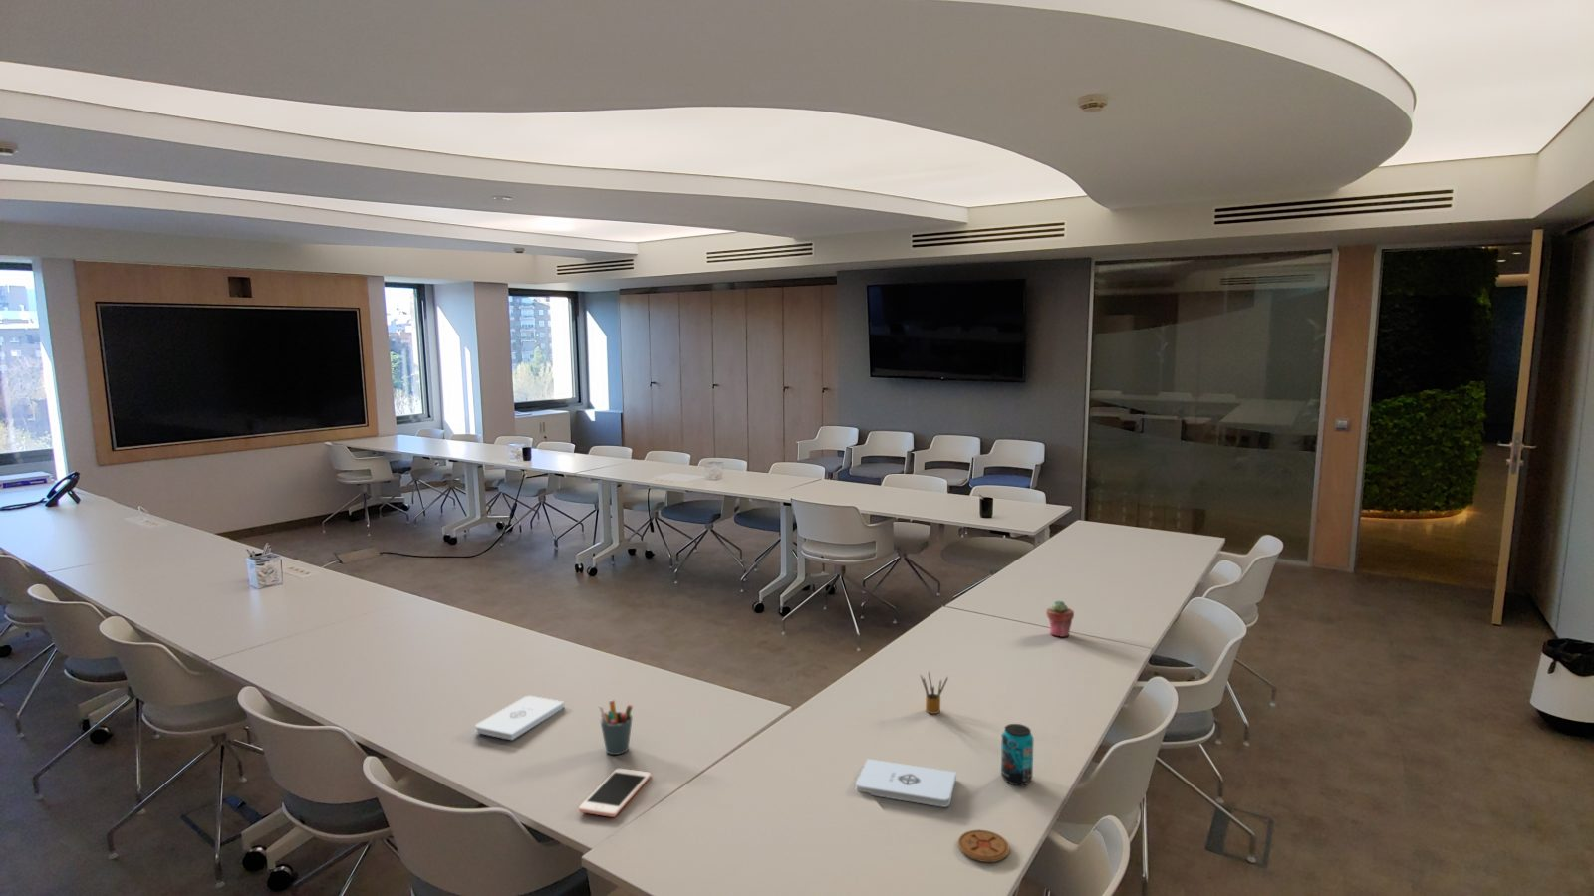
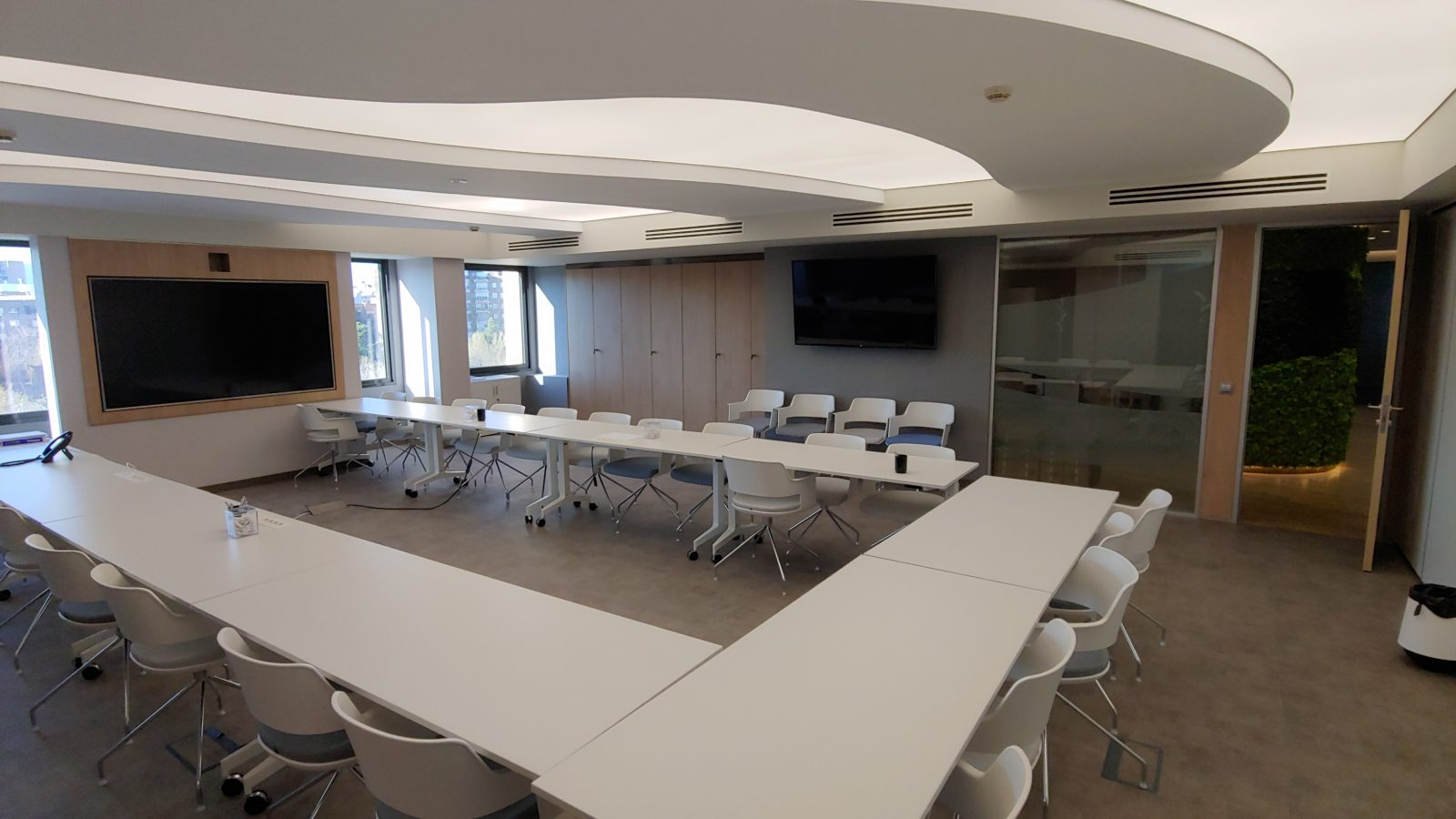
- cell phone (615, 791)
- coaster (983, 846)
- pen holder (615, 724)
- pencil box (934, 691)
- beverage can (1017, 754)
- notepad (520, 715)
- notepad (905, 781)
- potted succulent (1059, 617)
